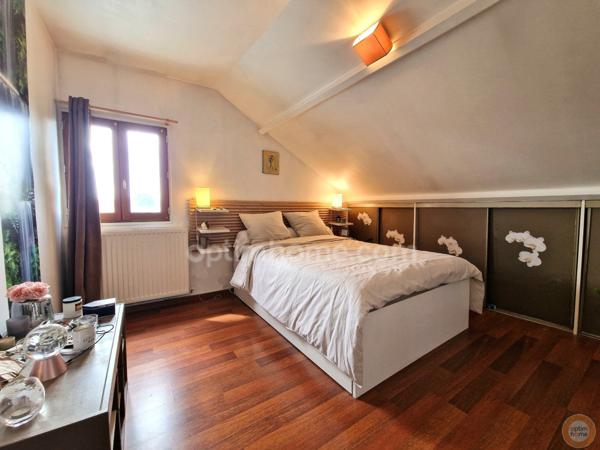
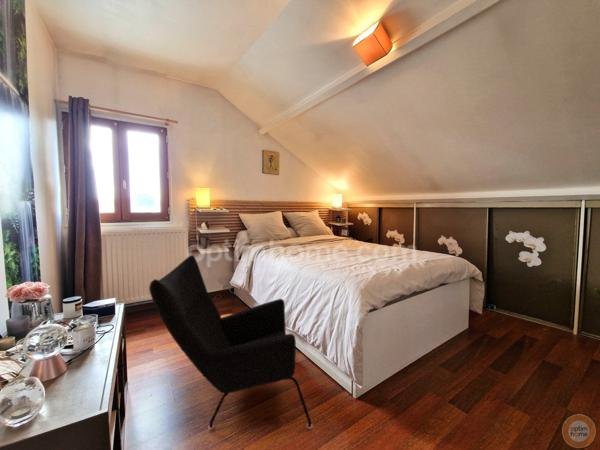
+ armchair (235, 330)
